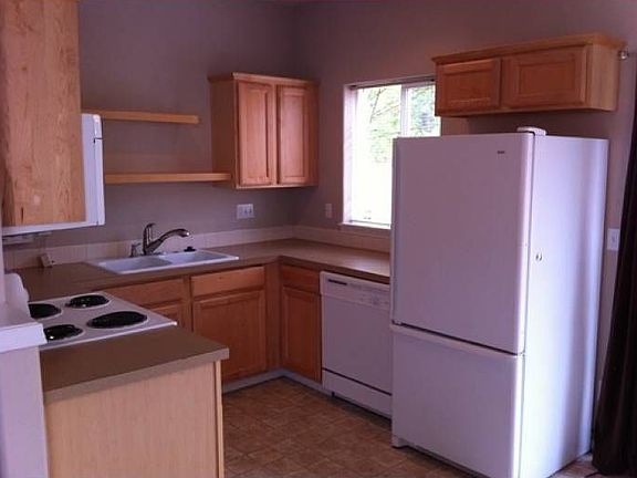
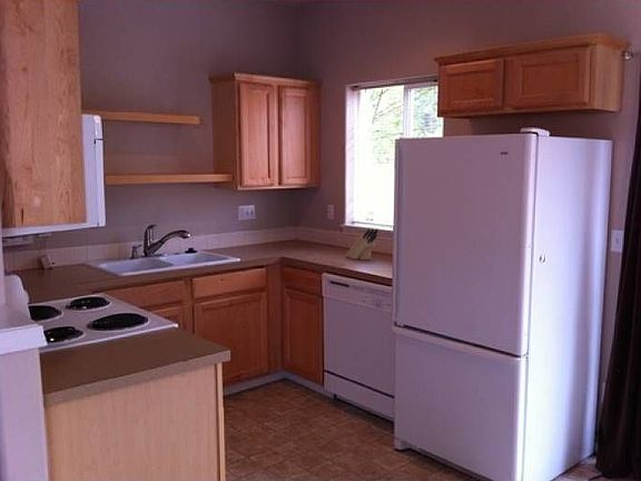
+ knife block (362, 243)
